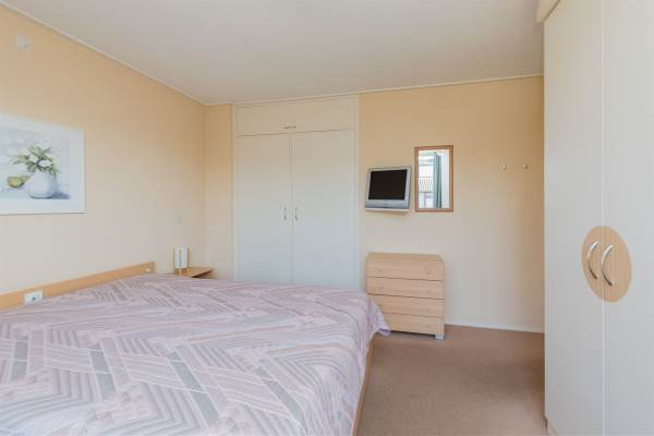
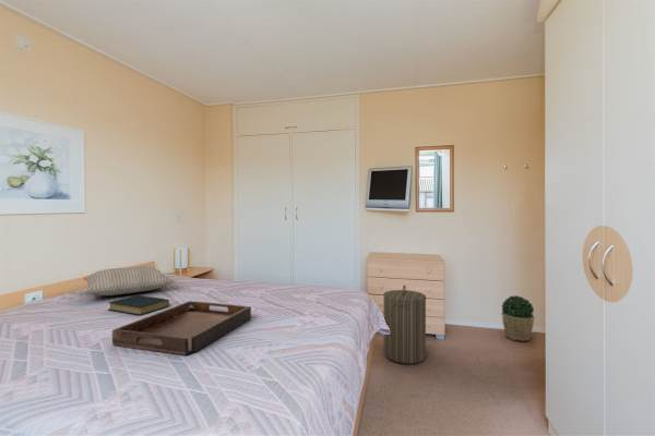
+ pillow (128, 279)
+ hardback book (139, 304)
+ potted plant (517, 316)
+ laundry hamper (404, 319)
+ serving tray (189, 323)
